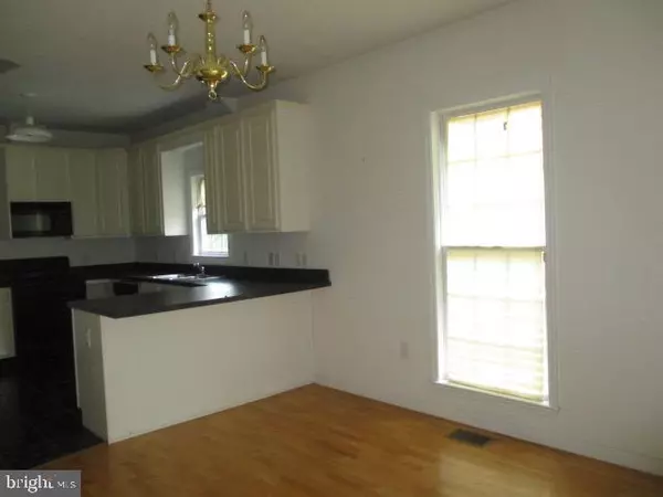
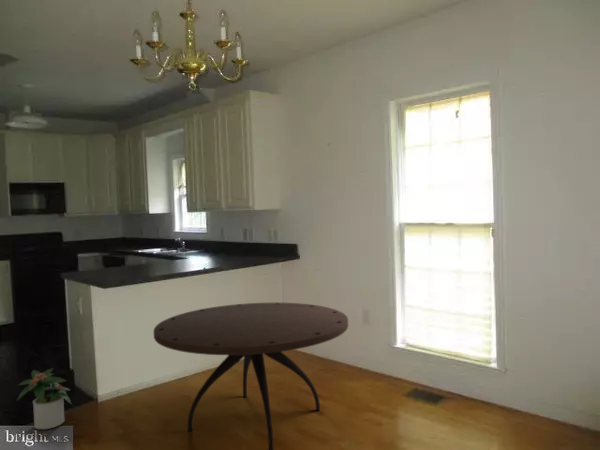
+ round table (254, 369)
+ potted plant (44, 398)
